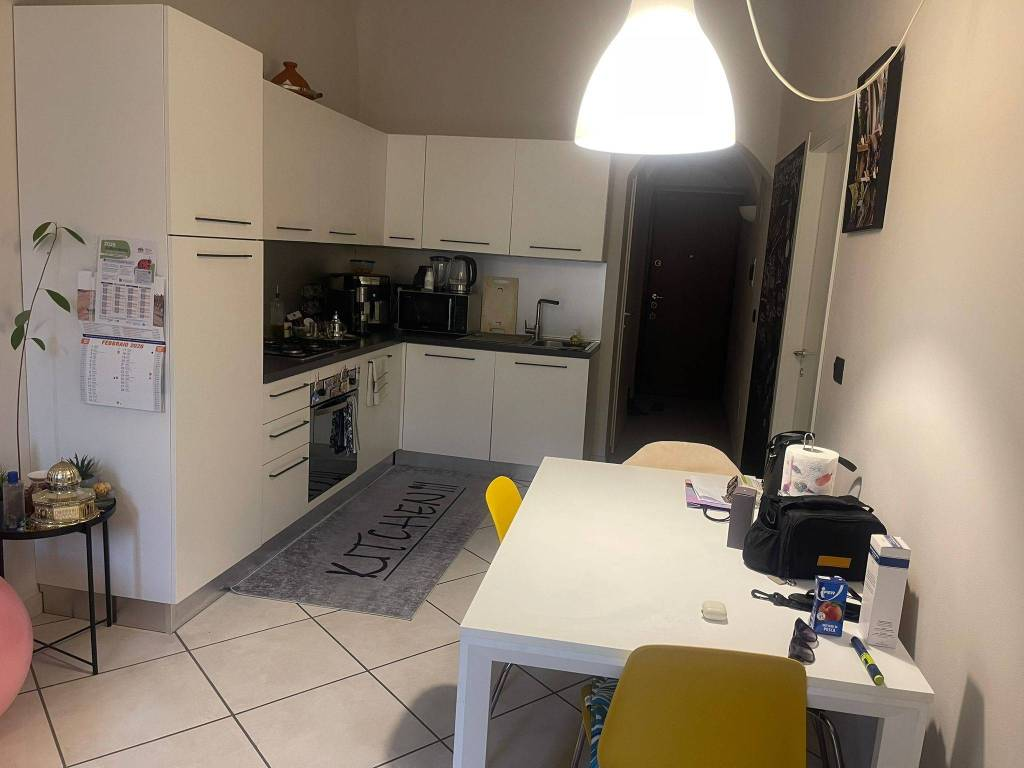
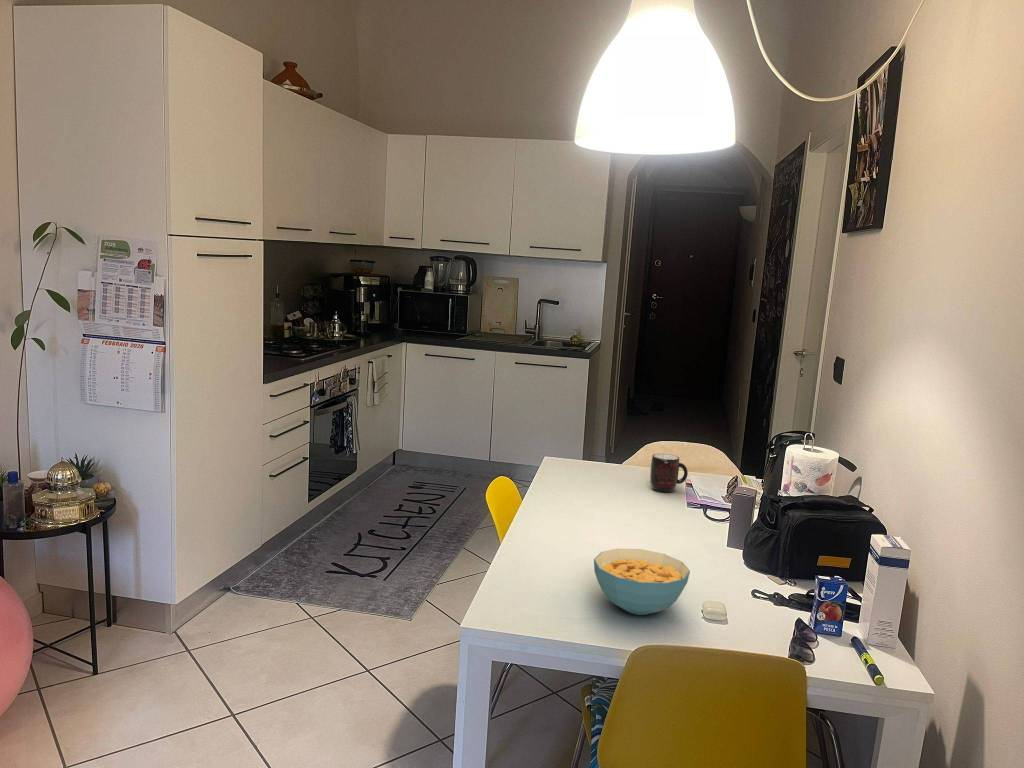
+ mug (669, 473)
+ cereal bowl (639, 587)
